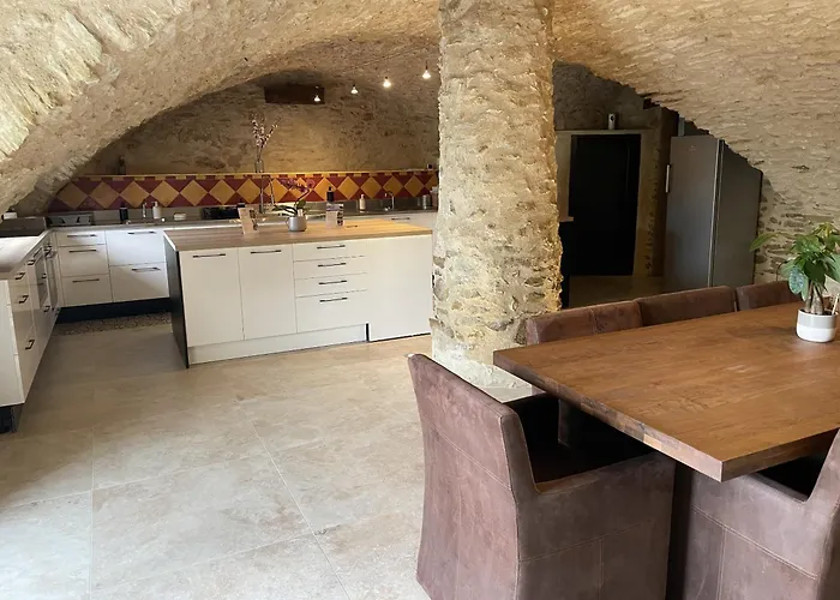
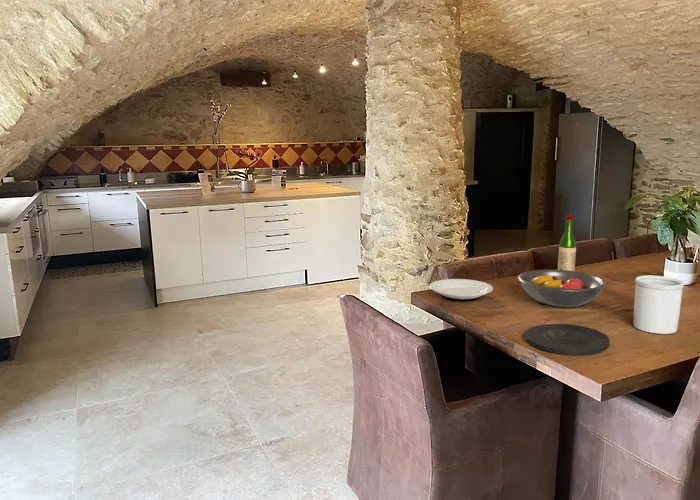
+ plate (460, 291)
+ wine bottle (567, 247)
+ fruit bowl (560, 287)
+ utensil holder (656, 304)
+ plate (566, 335)
